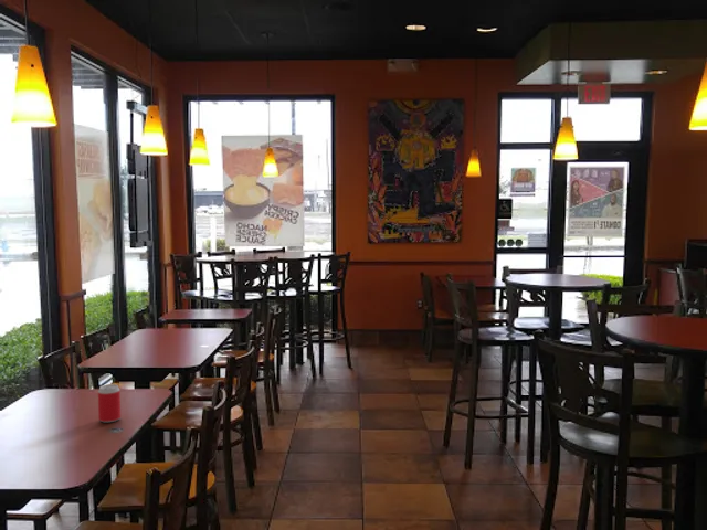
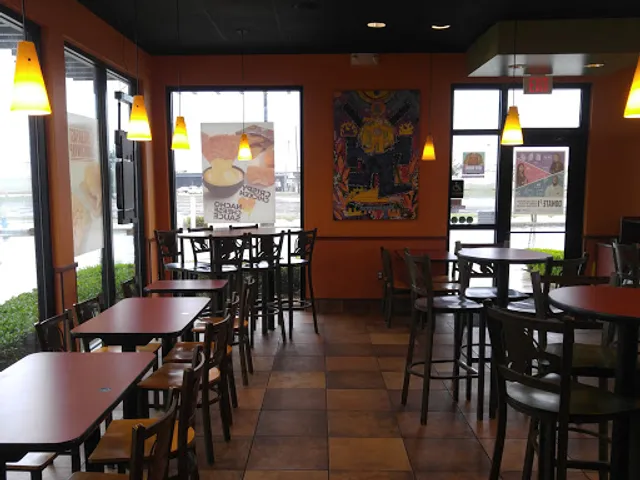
- beverage can (109, 403)
